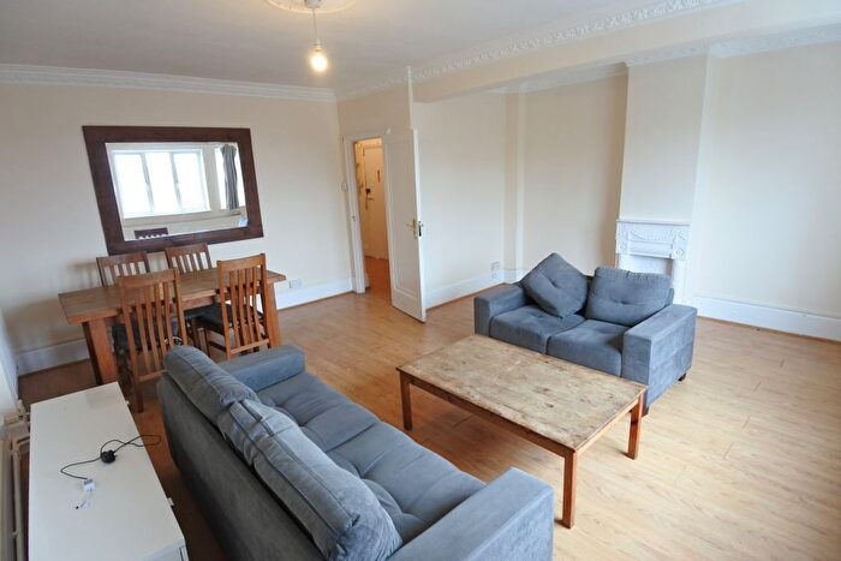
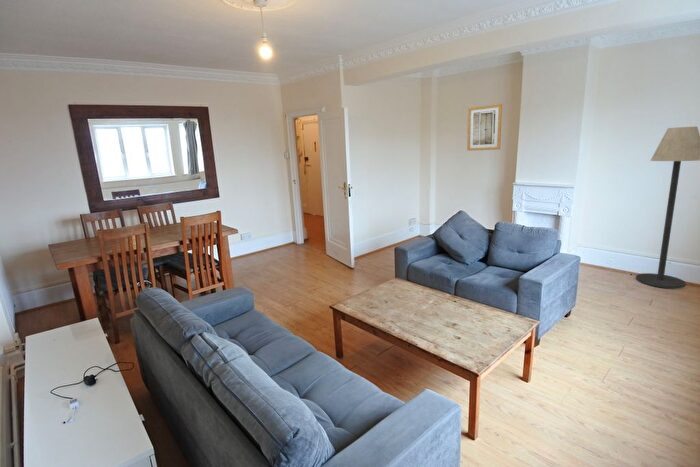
+ wall art (483, 128)
+ floor lamp (670, 207)
